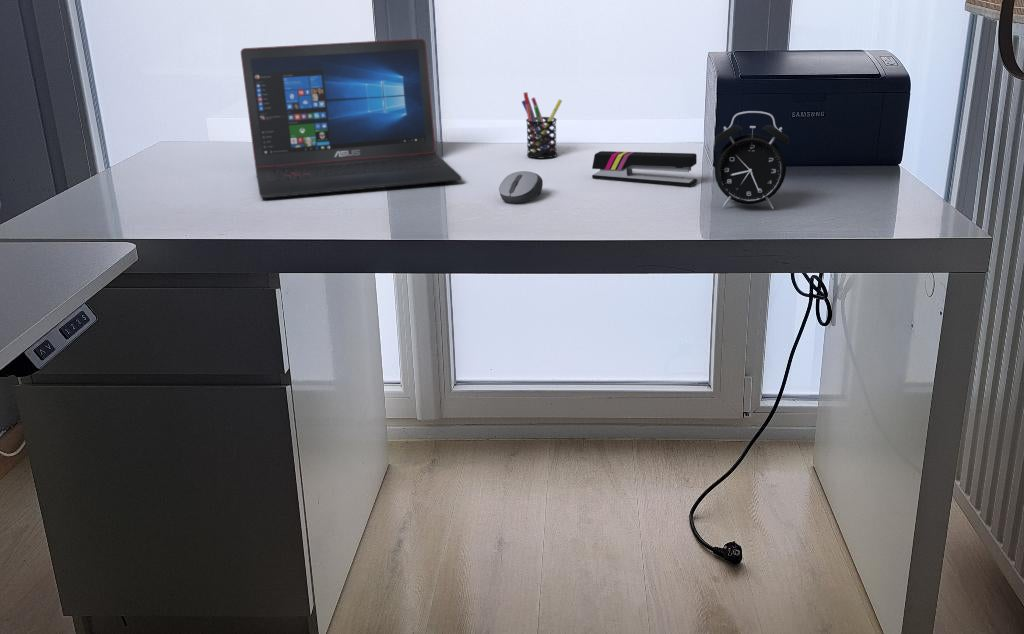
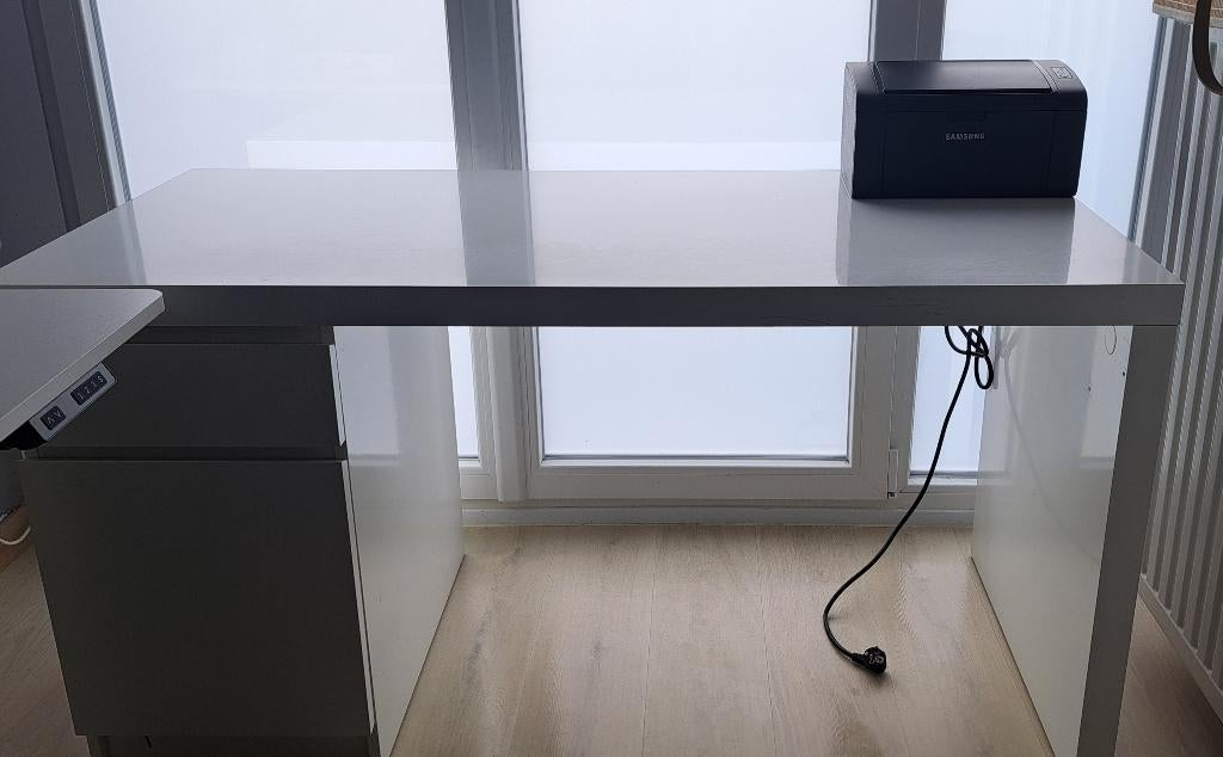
- computer mouse (521, 185)
- alarm clock (750, 160)
- stapler (643, 165)
- laptop (348, 114)
- pen holder (538, 124)
